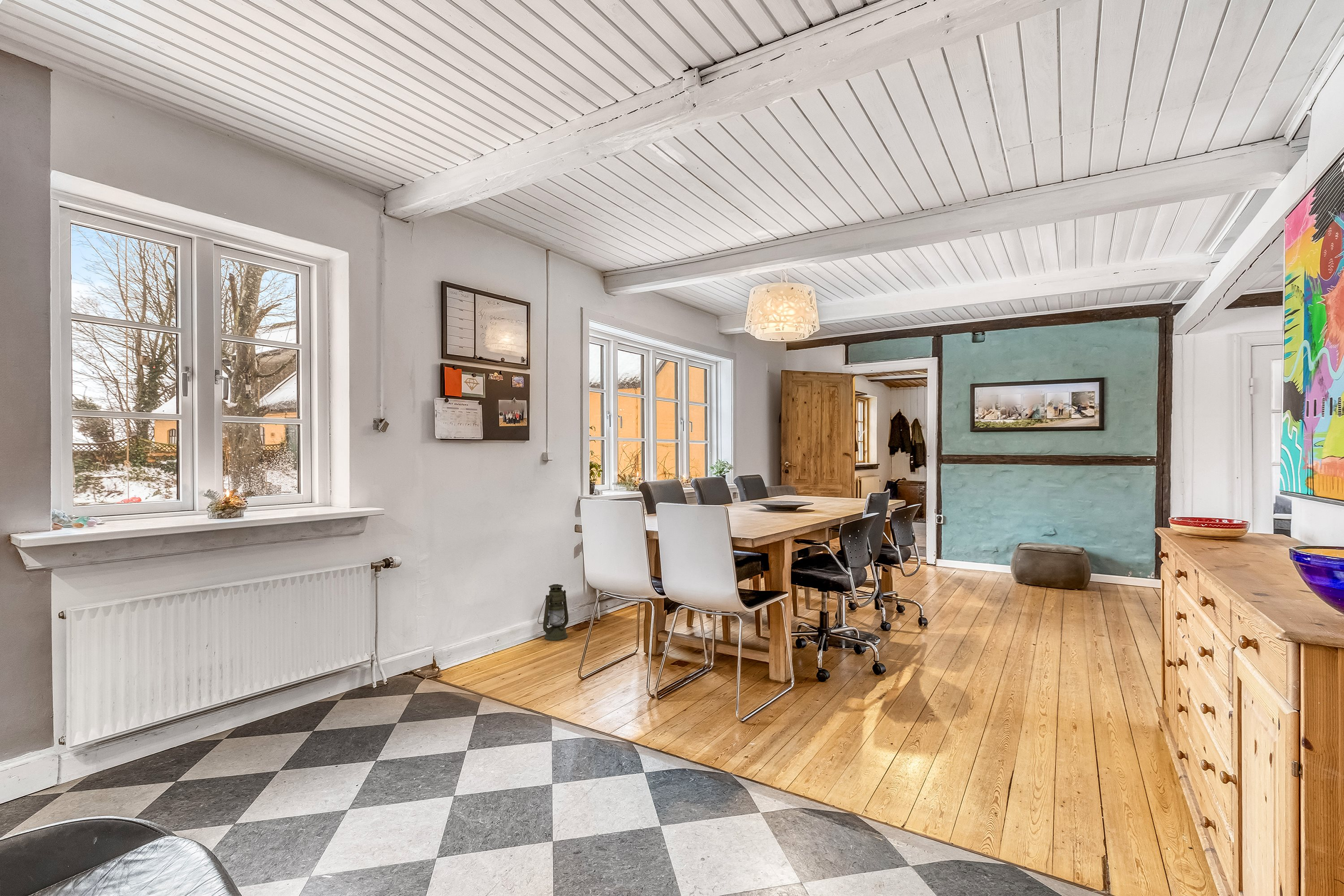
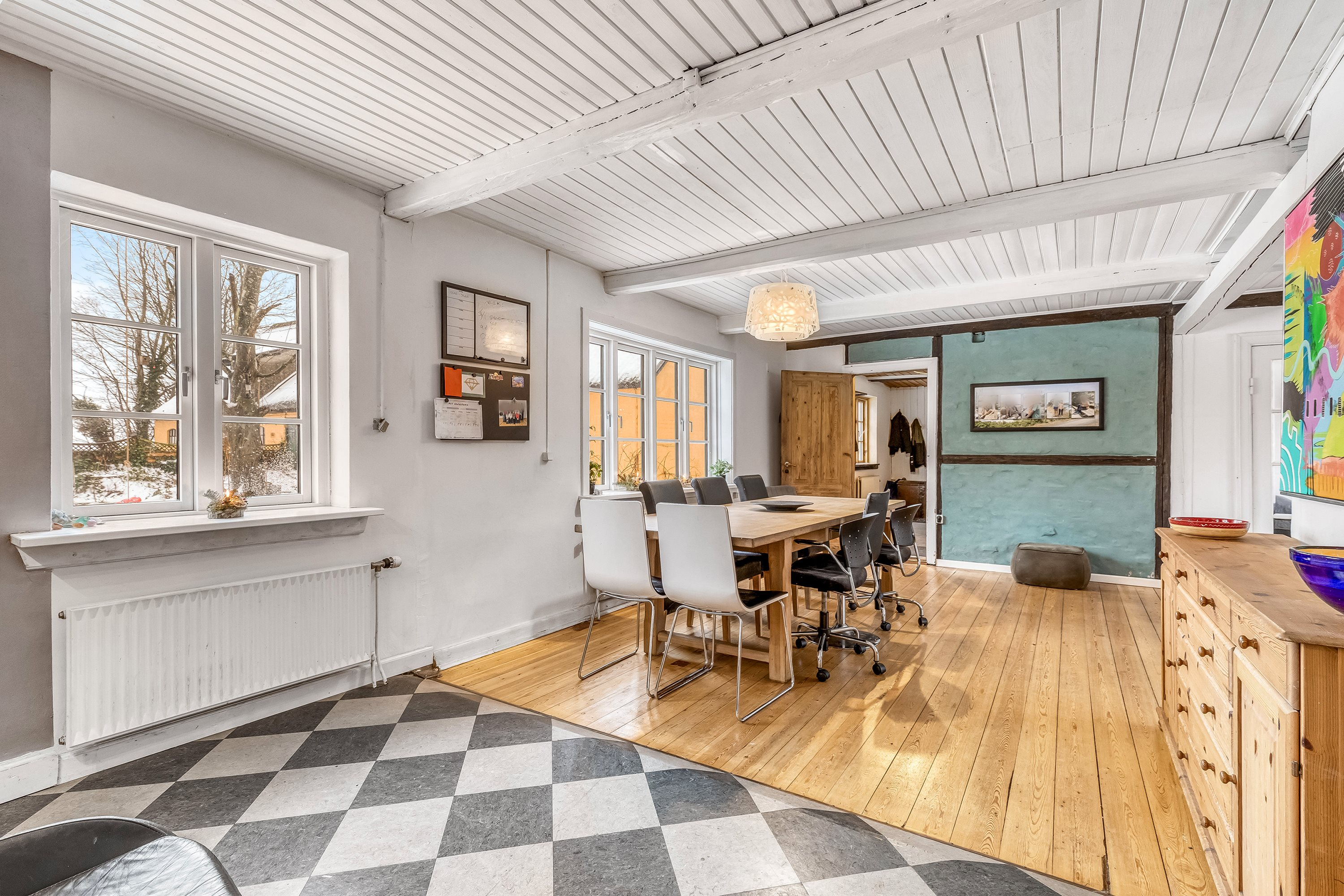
- lantern (555, 610)
